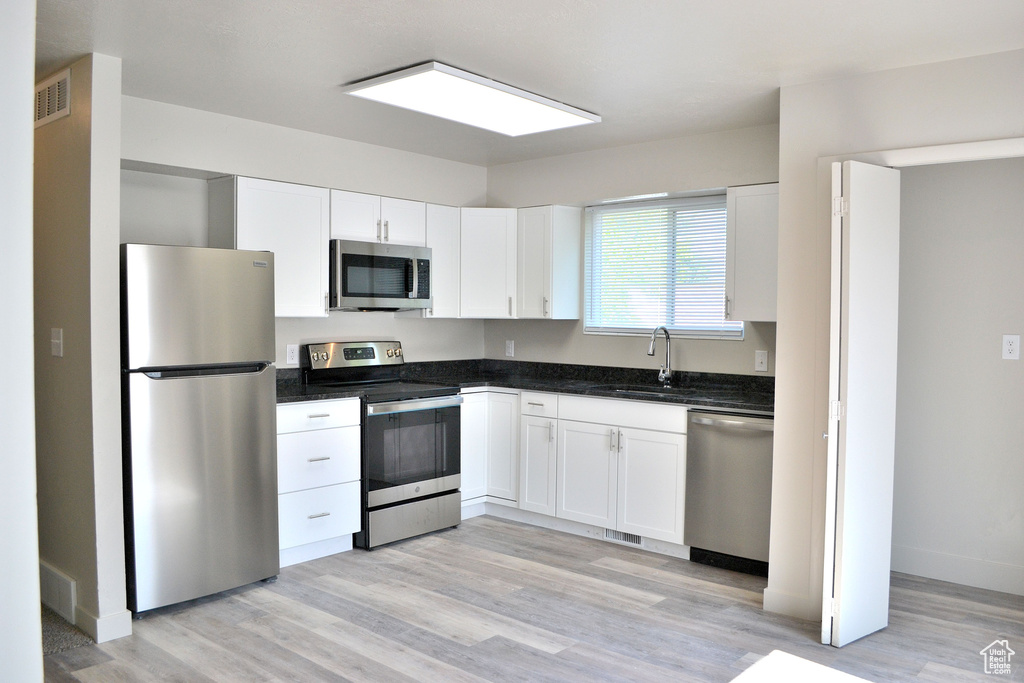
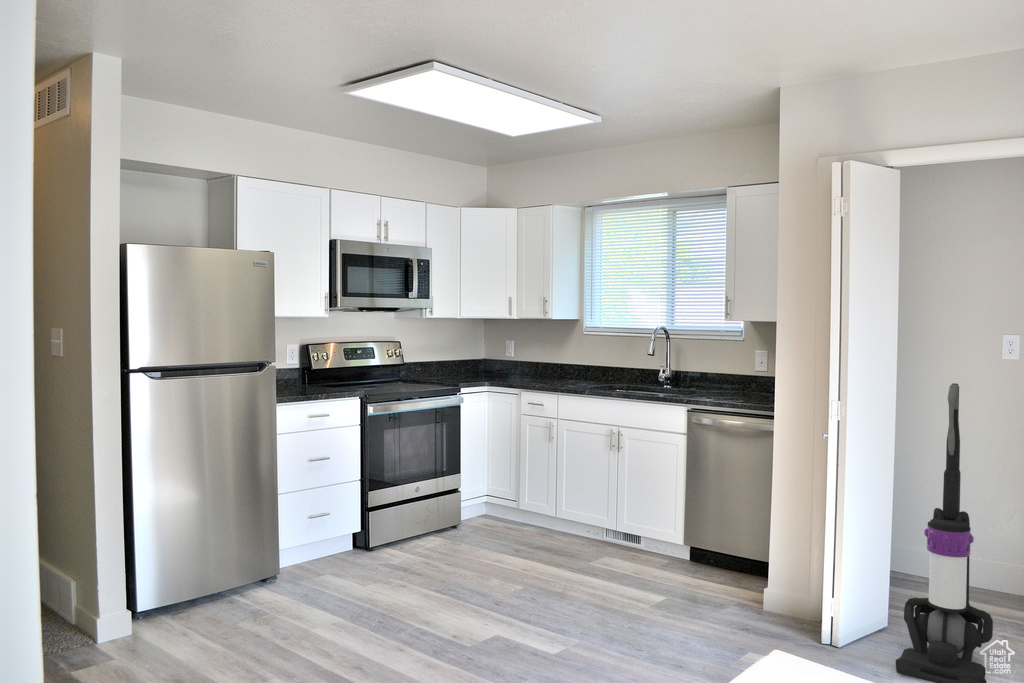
+ vacuum cleaner (947, 525)
